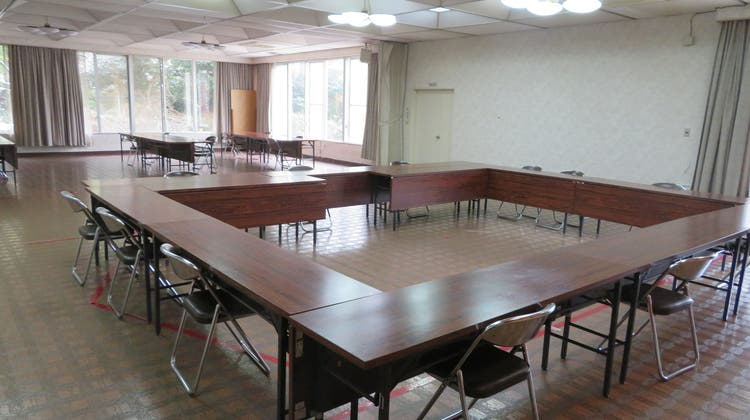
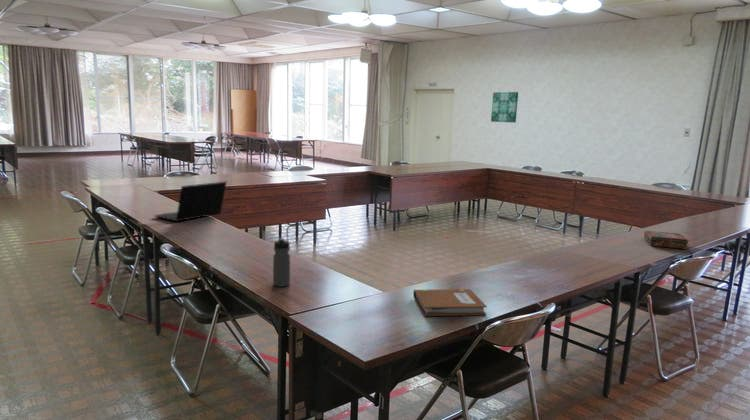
+ notebook (449, 301)
+ book (665, 239)
+ water bottle (281, 261)
+ wall art (504, 107)
+ laptop (191, 199)
